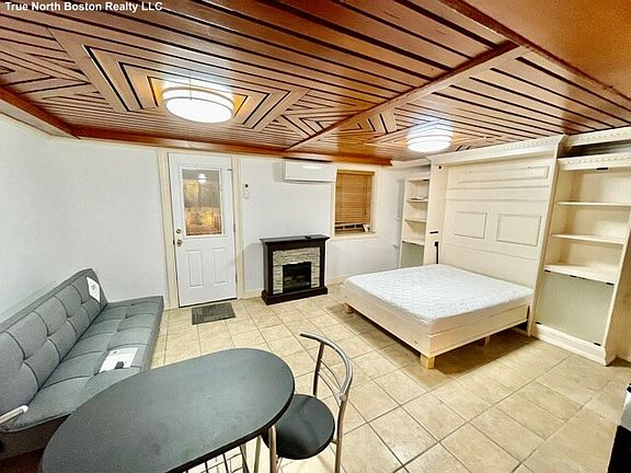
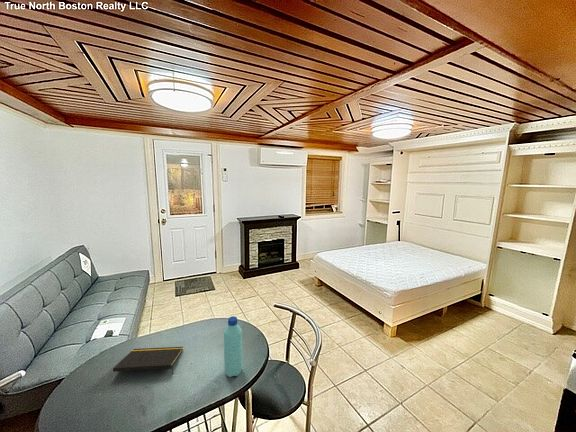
+ water bottle (233, 345)
+ notepad (151, 358)
